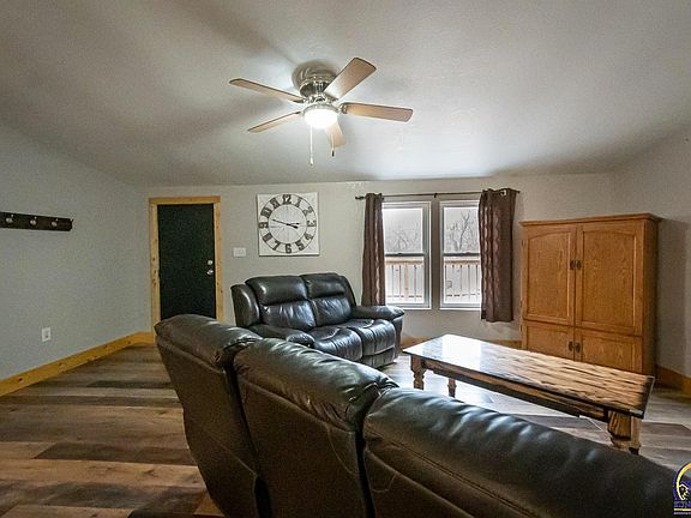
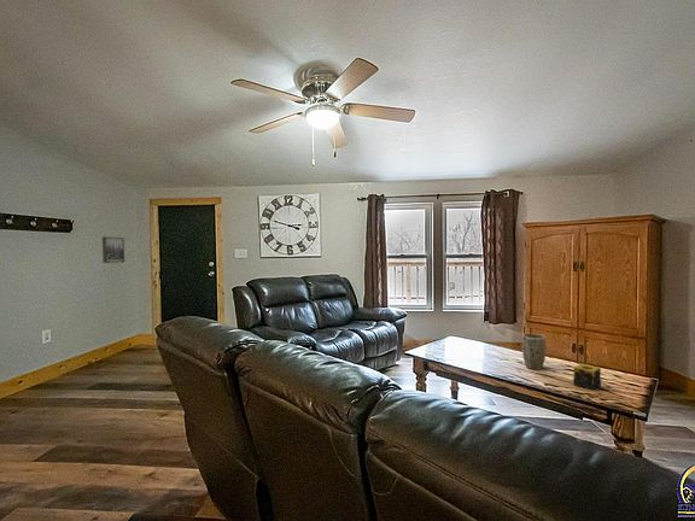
+ wall art (113, 250)
+ plant pot (533, 351)
+ candle (586, 376)
